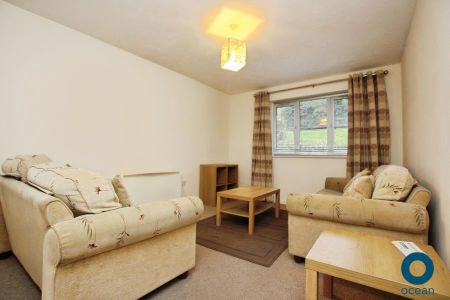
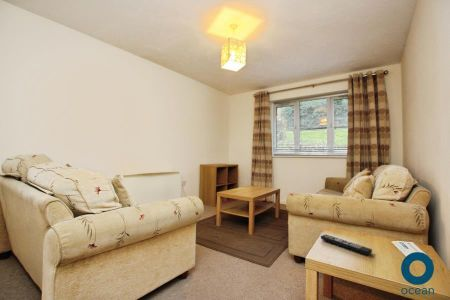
+ remote control (344, 243)
